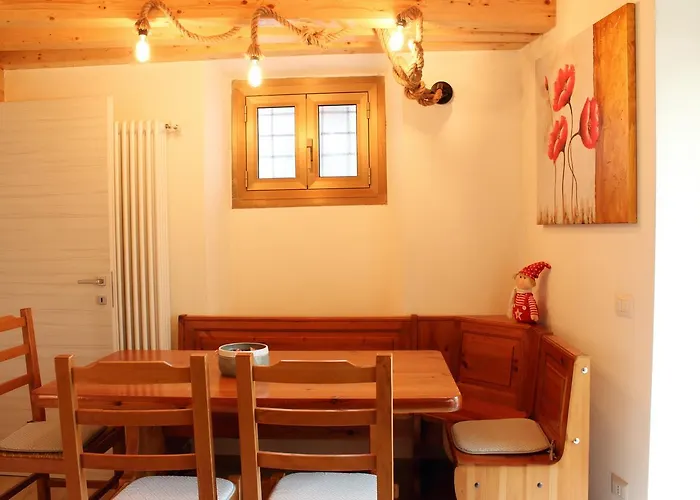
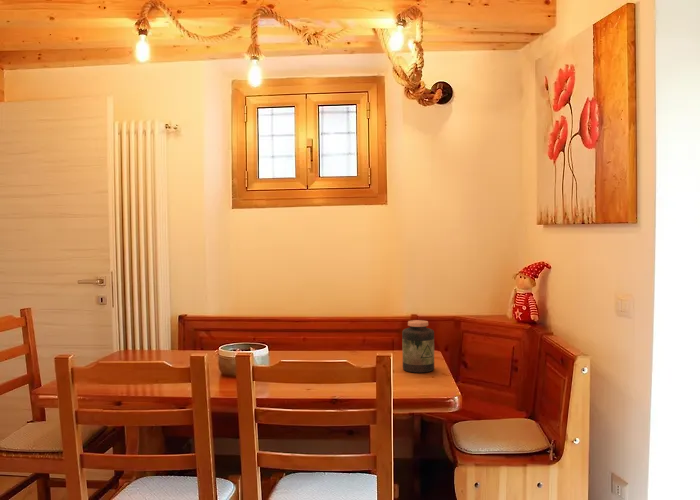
+ jar (418, 345)
